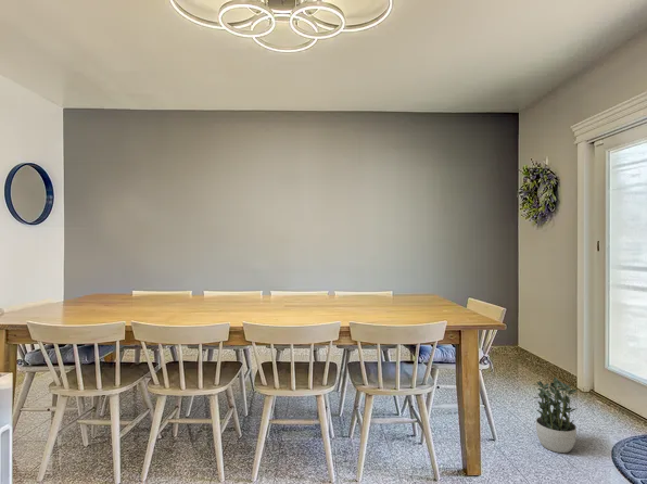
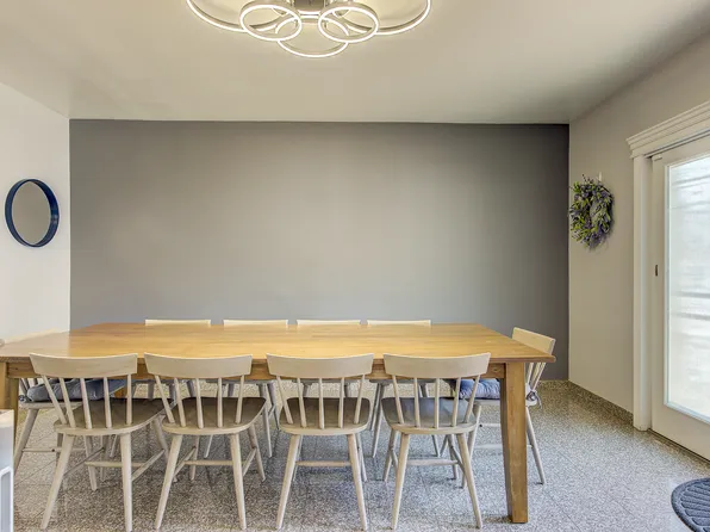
- potted plant (553, 411)
